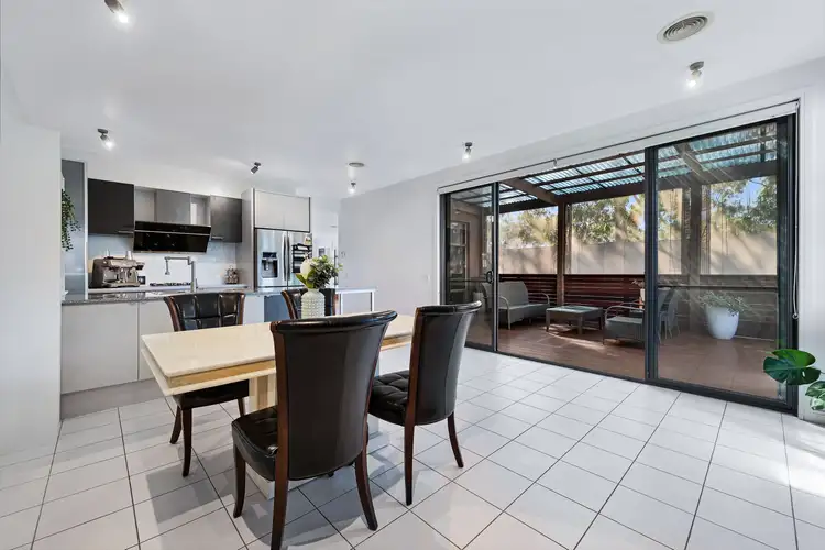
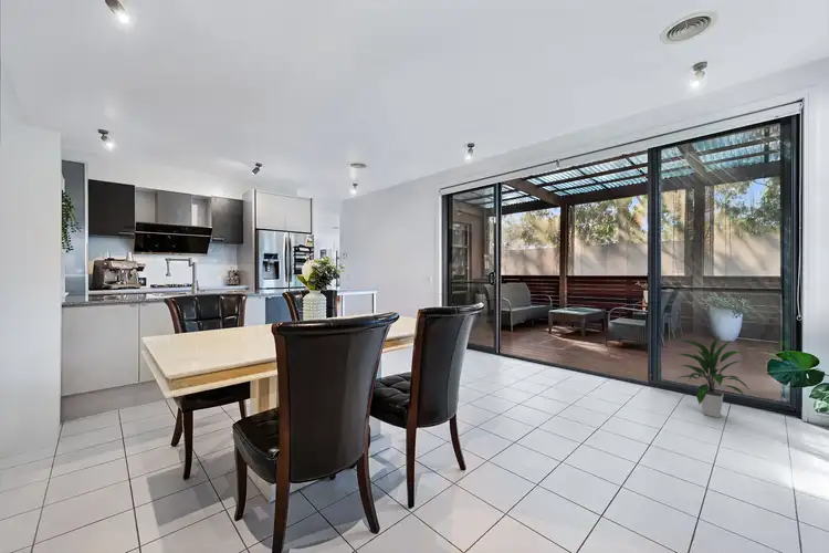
+ indoor plant (710, 374)
